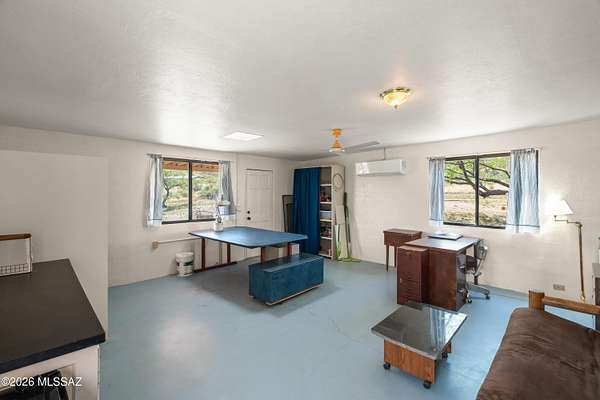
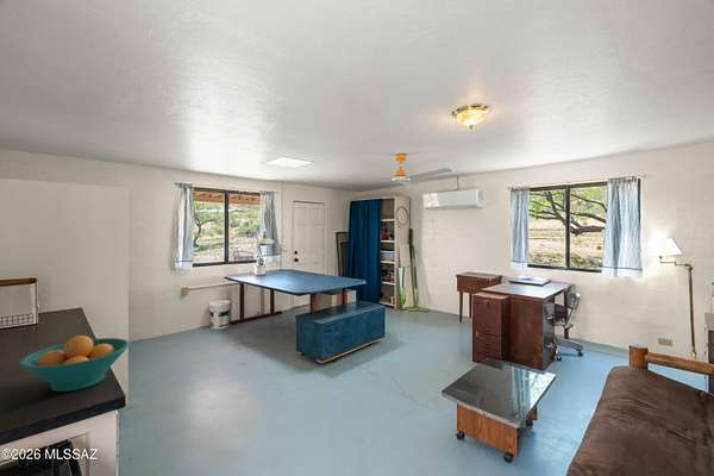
+ fruit bowl (79, 359)
